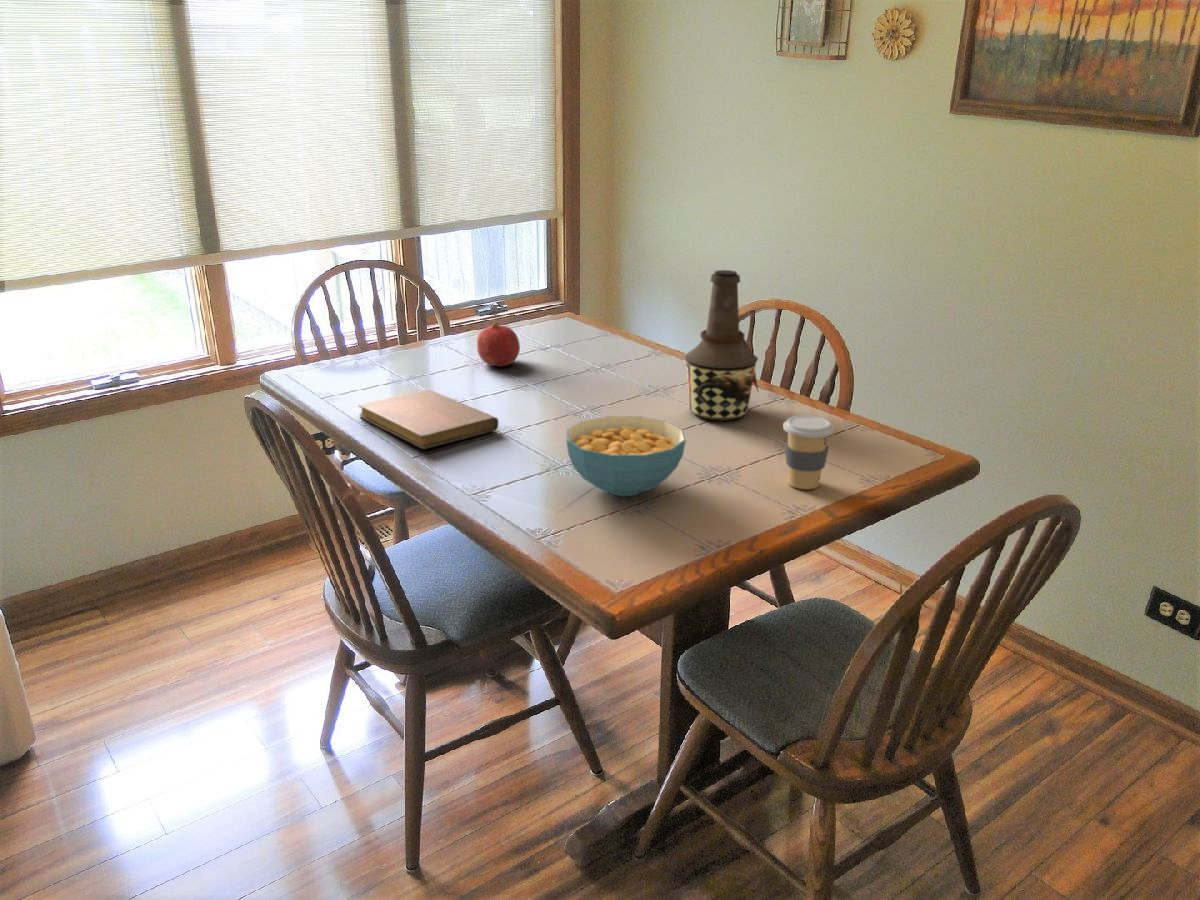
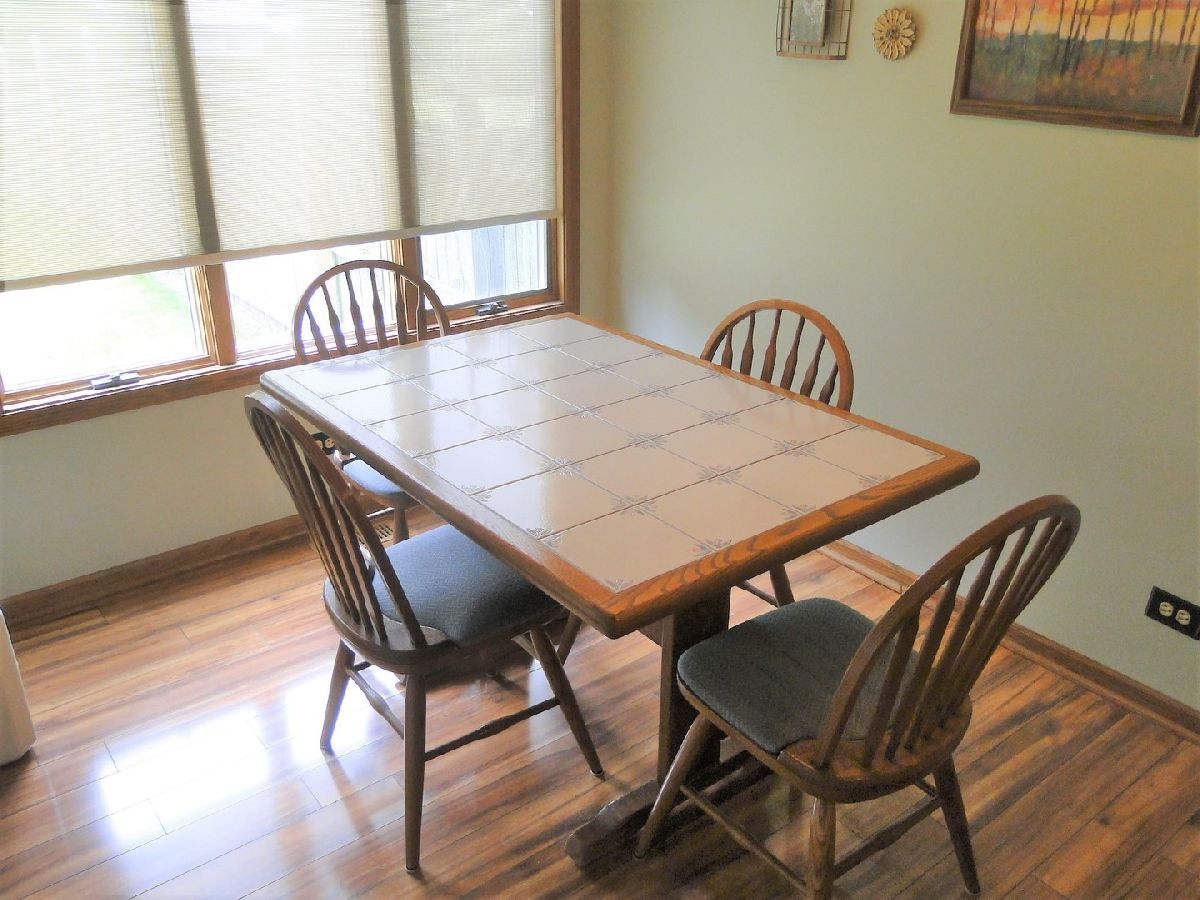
- fruit (497, 344)
- bottle (725, 343)
- coffee cup (806, 453)
- cereal bowl (624, 462)
- notebook (427, 416)
